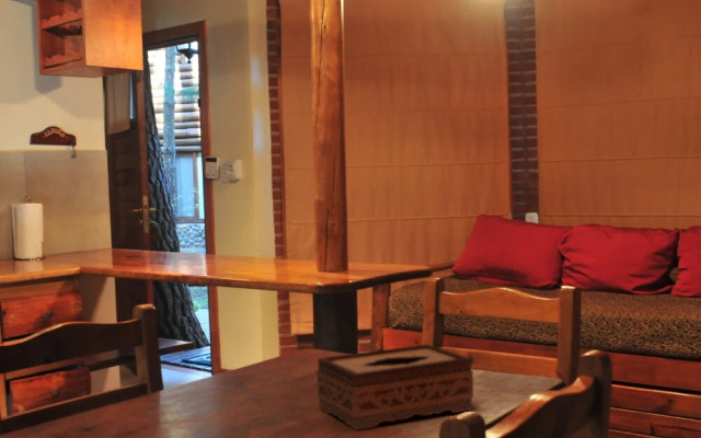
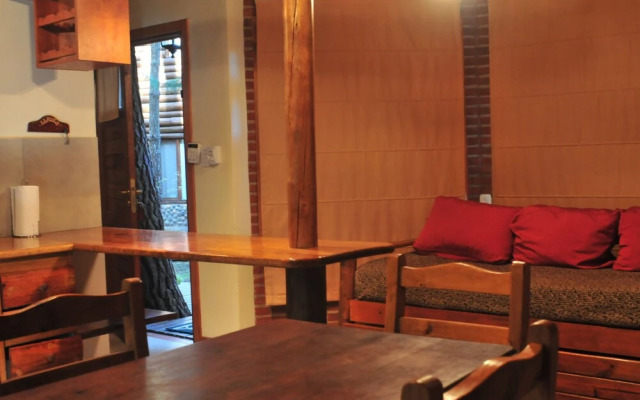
- tissue box (393, 383)
